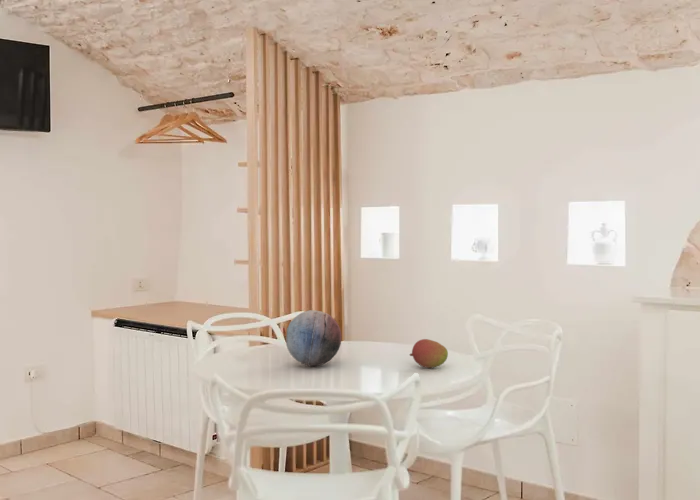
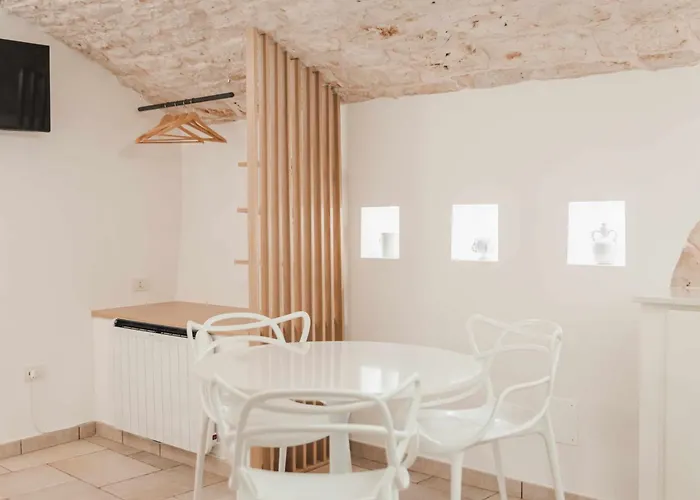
- decorative orb (313, 337)
- fruit (428, 353)
